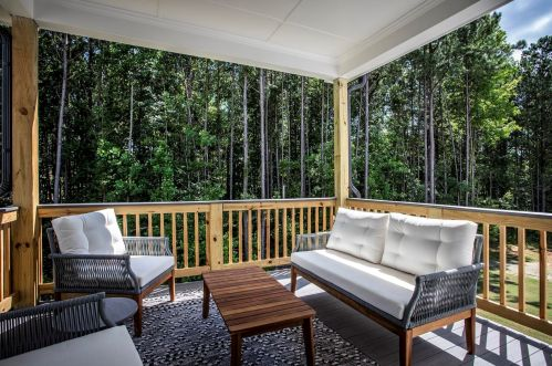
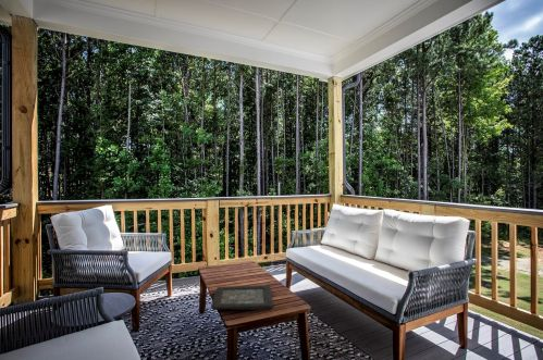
+ decorative tray (243, 297)
